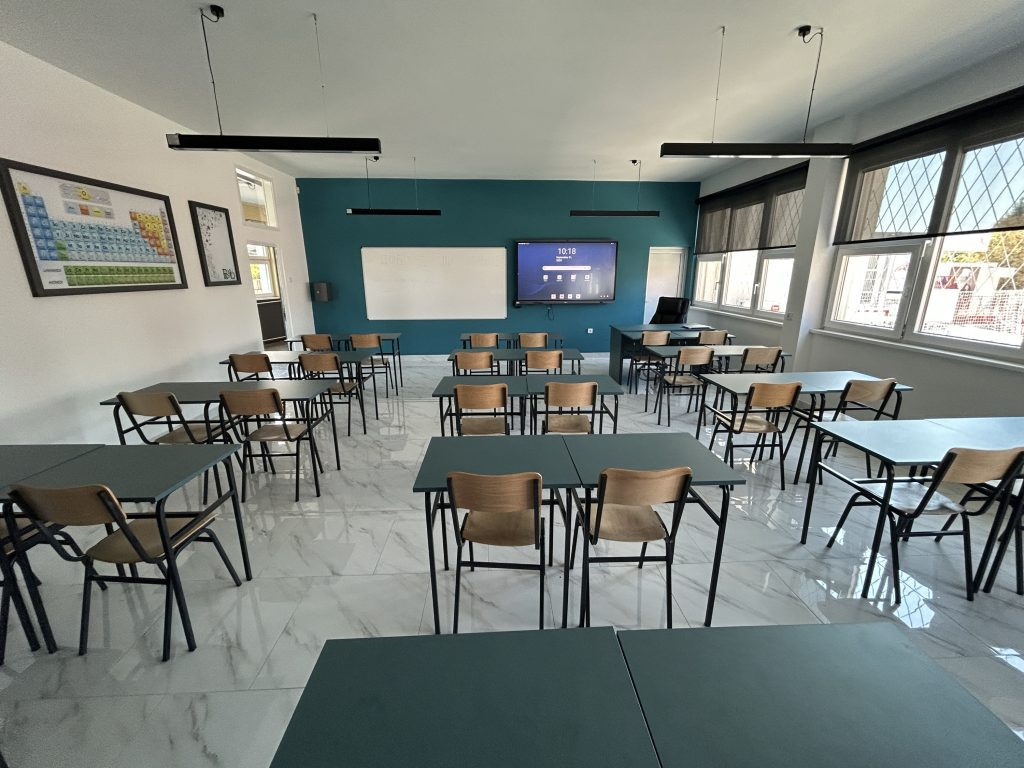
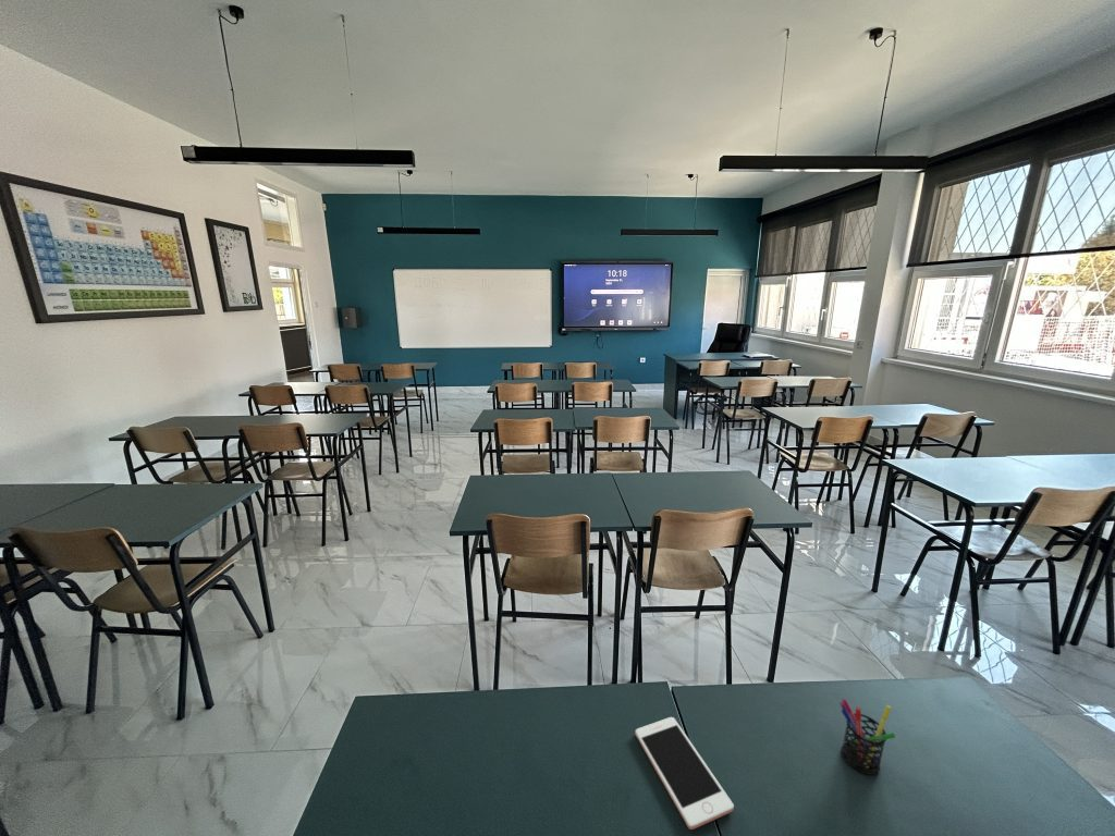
+ pen holder (868, 737)
+ cell phone (679, 766)
